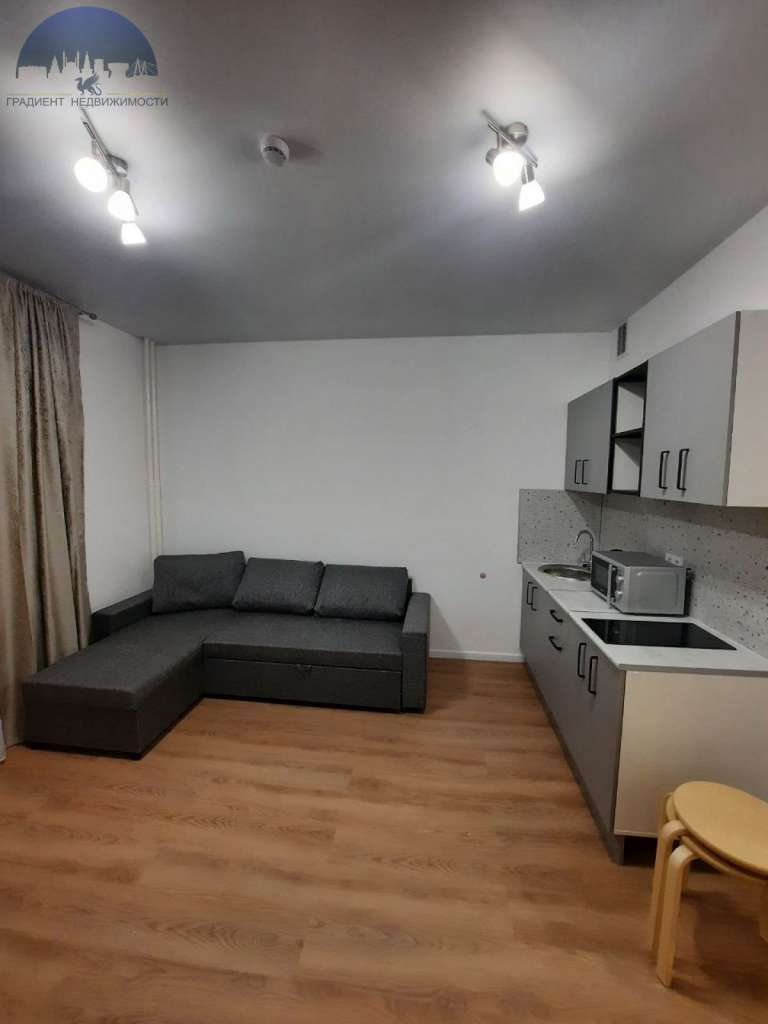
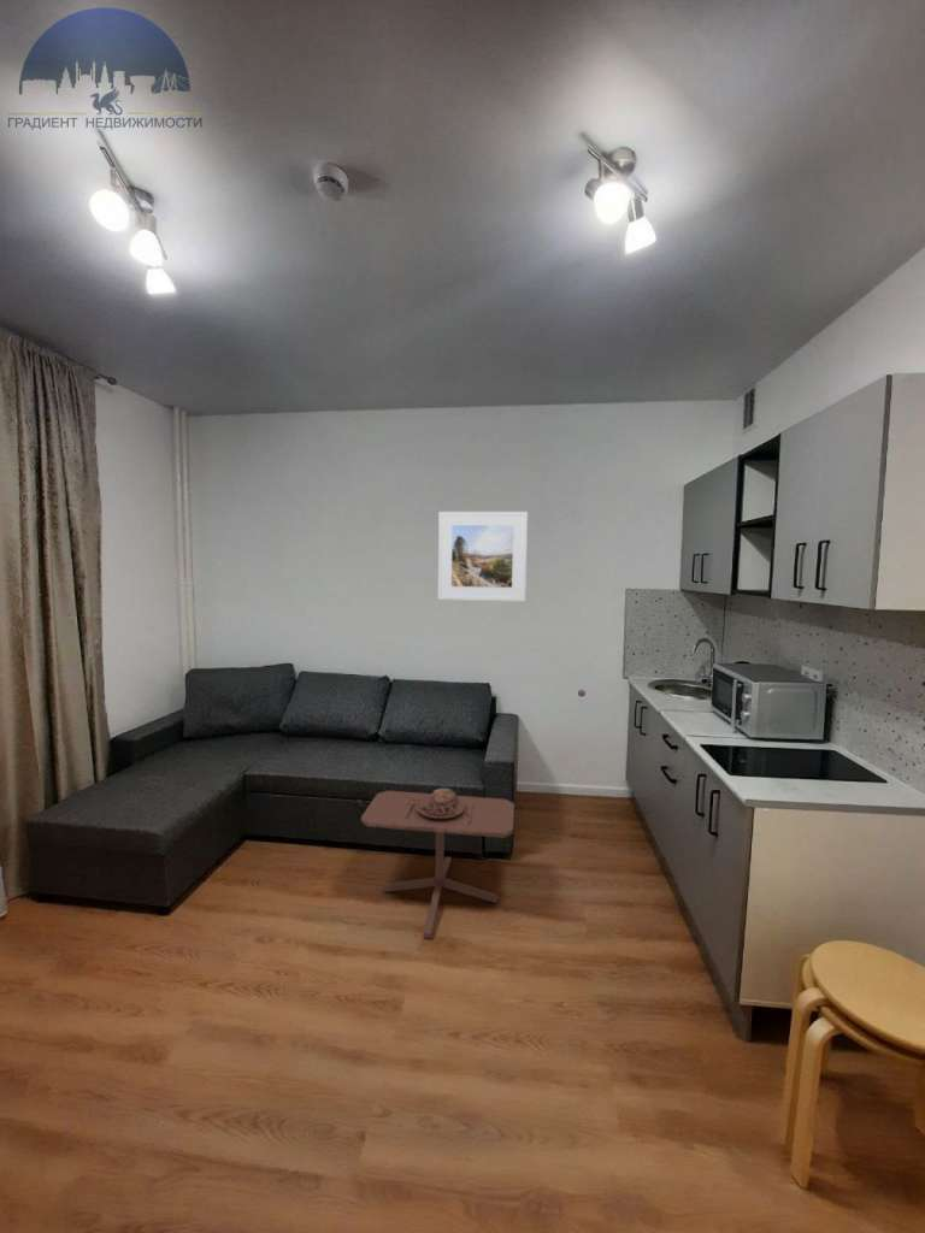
+ side table (440, 845)
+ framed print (482, 556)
